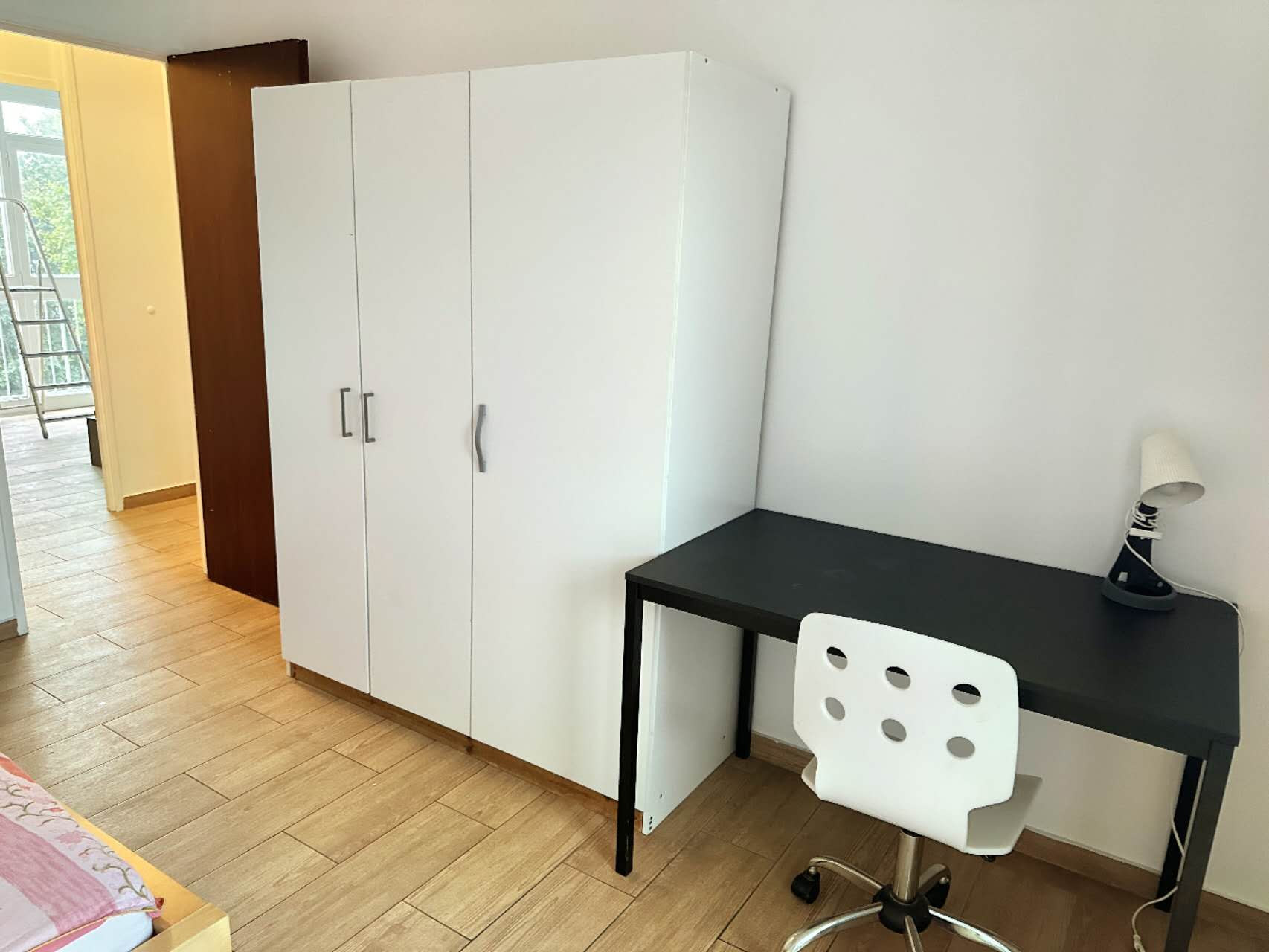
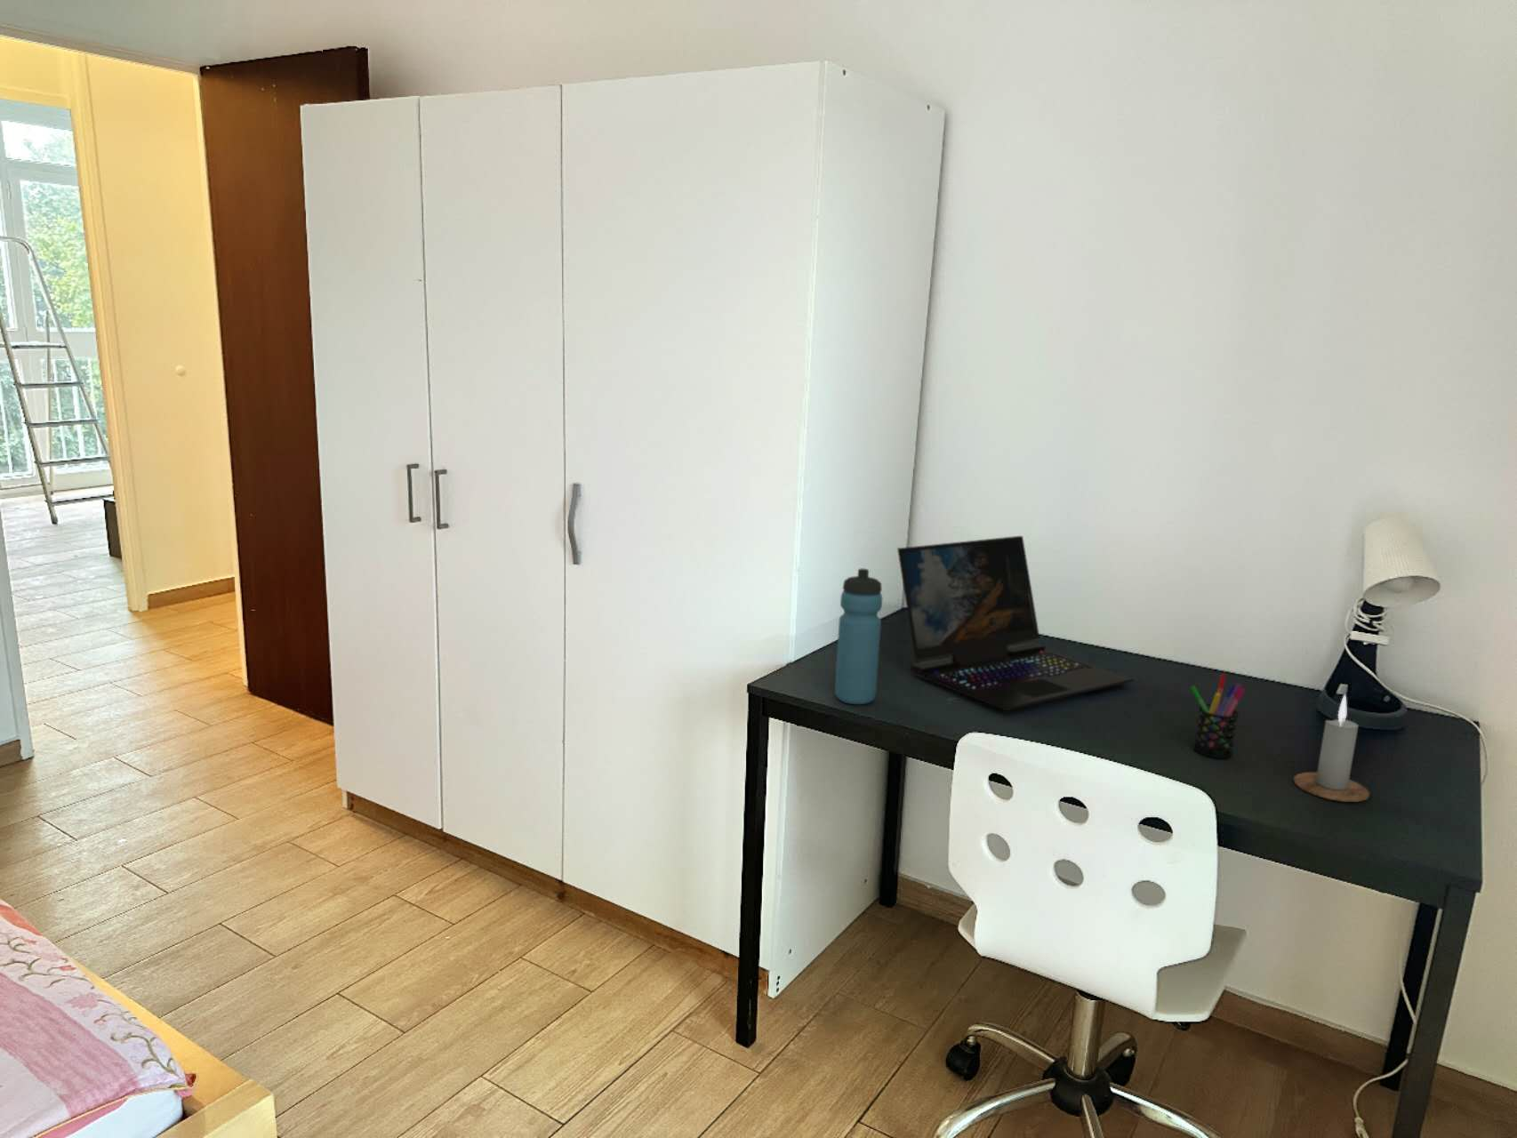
+ pen holder (1213, 714)
+ laptop (1015, 617)
+ candle (1338, 741)
+ water bottle (860, 635)
